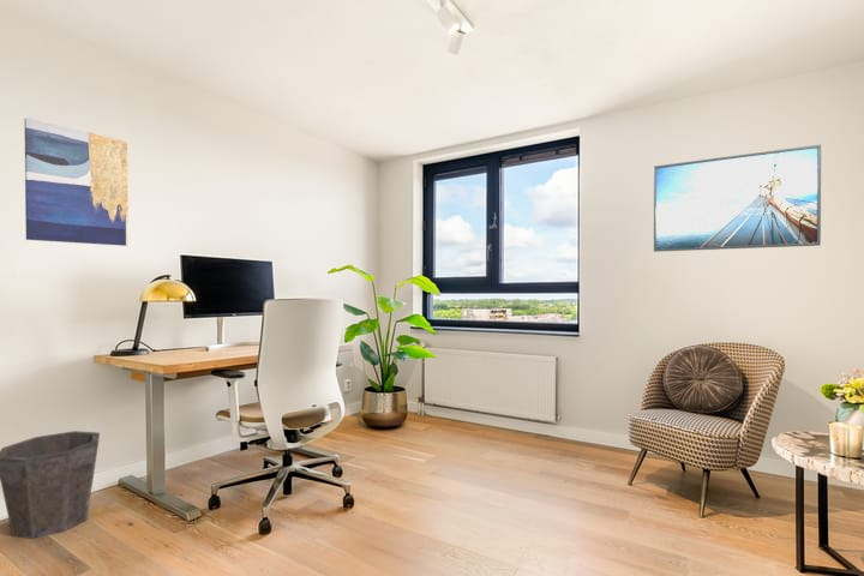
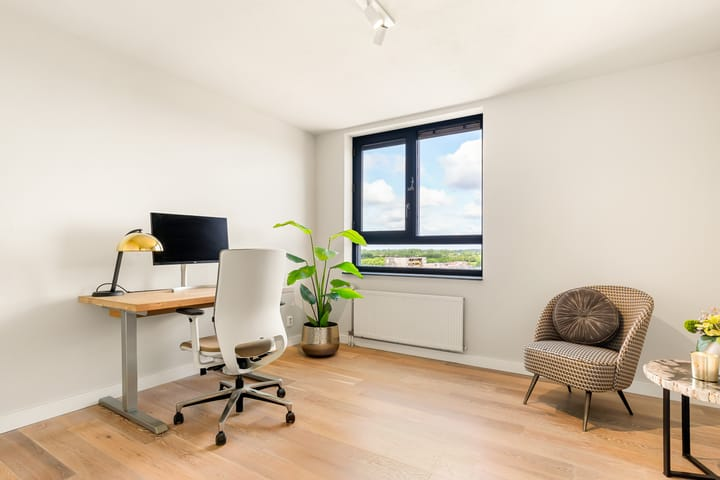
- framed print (730, 202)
- wall art (79, 186)
- waste bin (52, 482)
